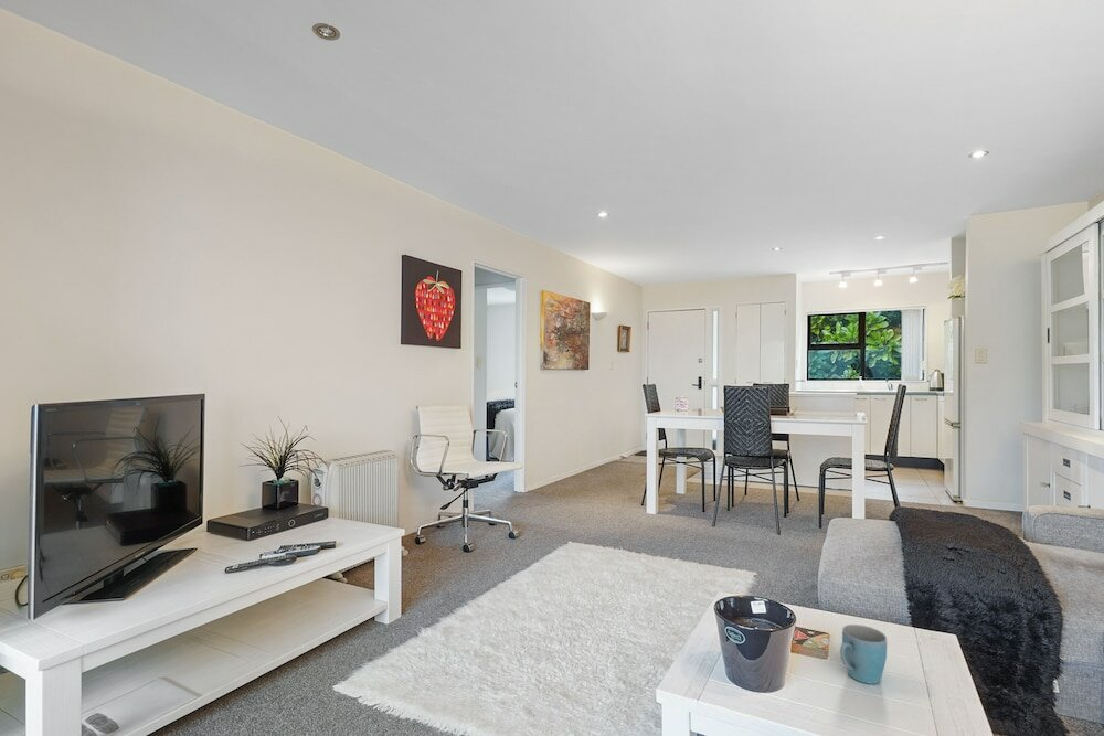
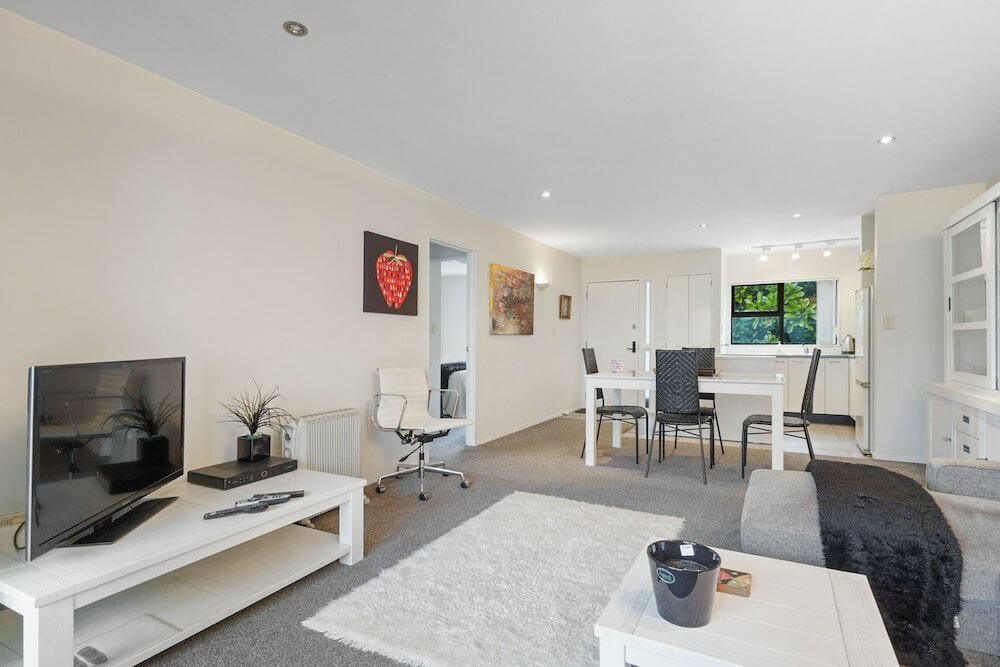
- mug (859, 655)
